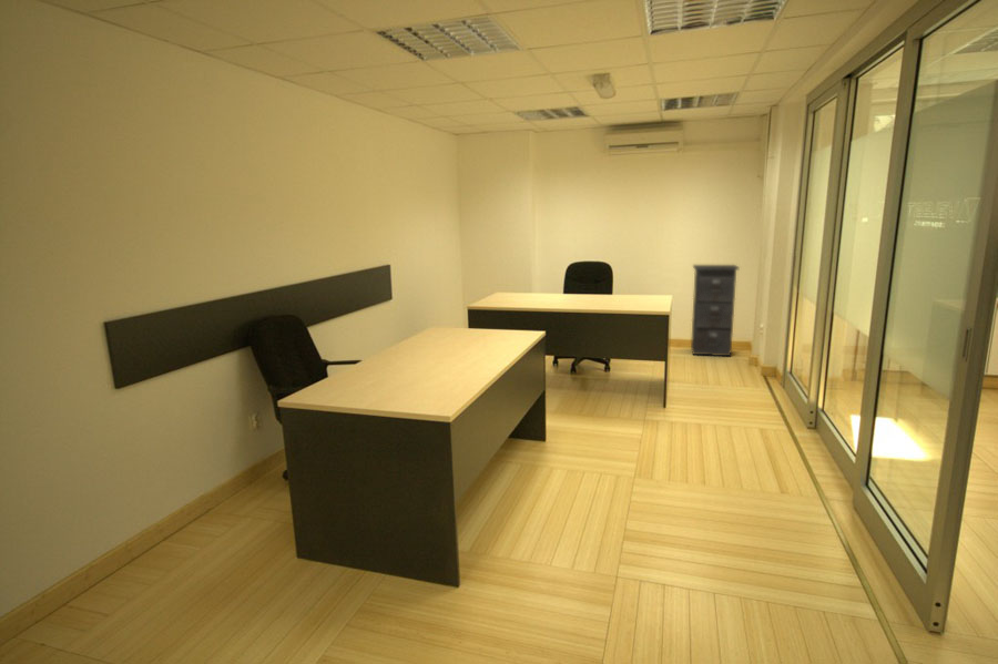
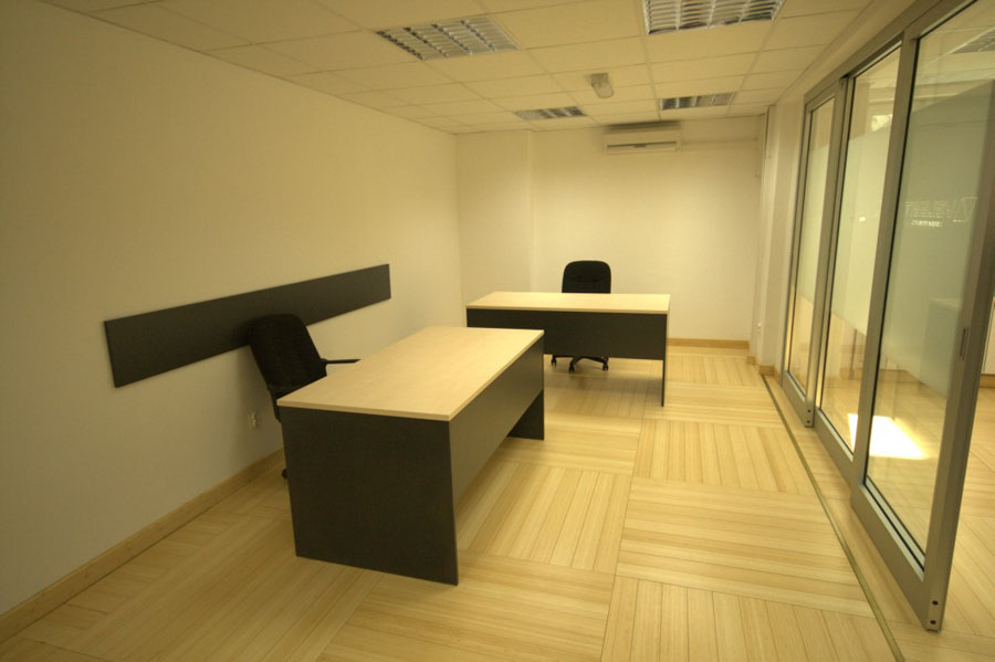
- filing cabinet (712, 309)
